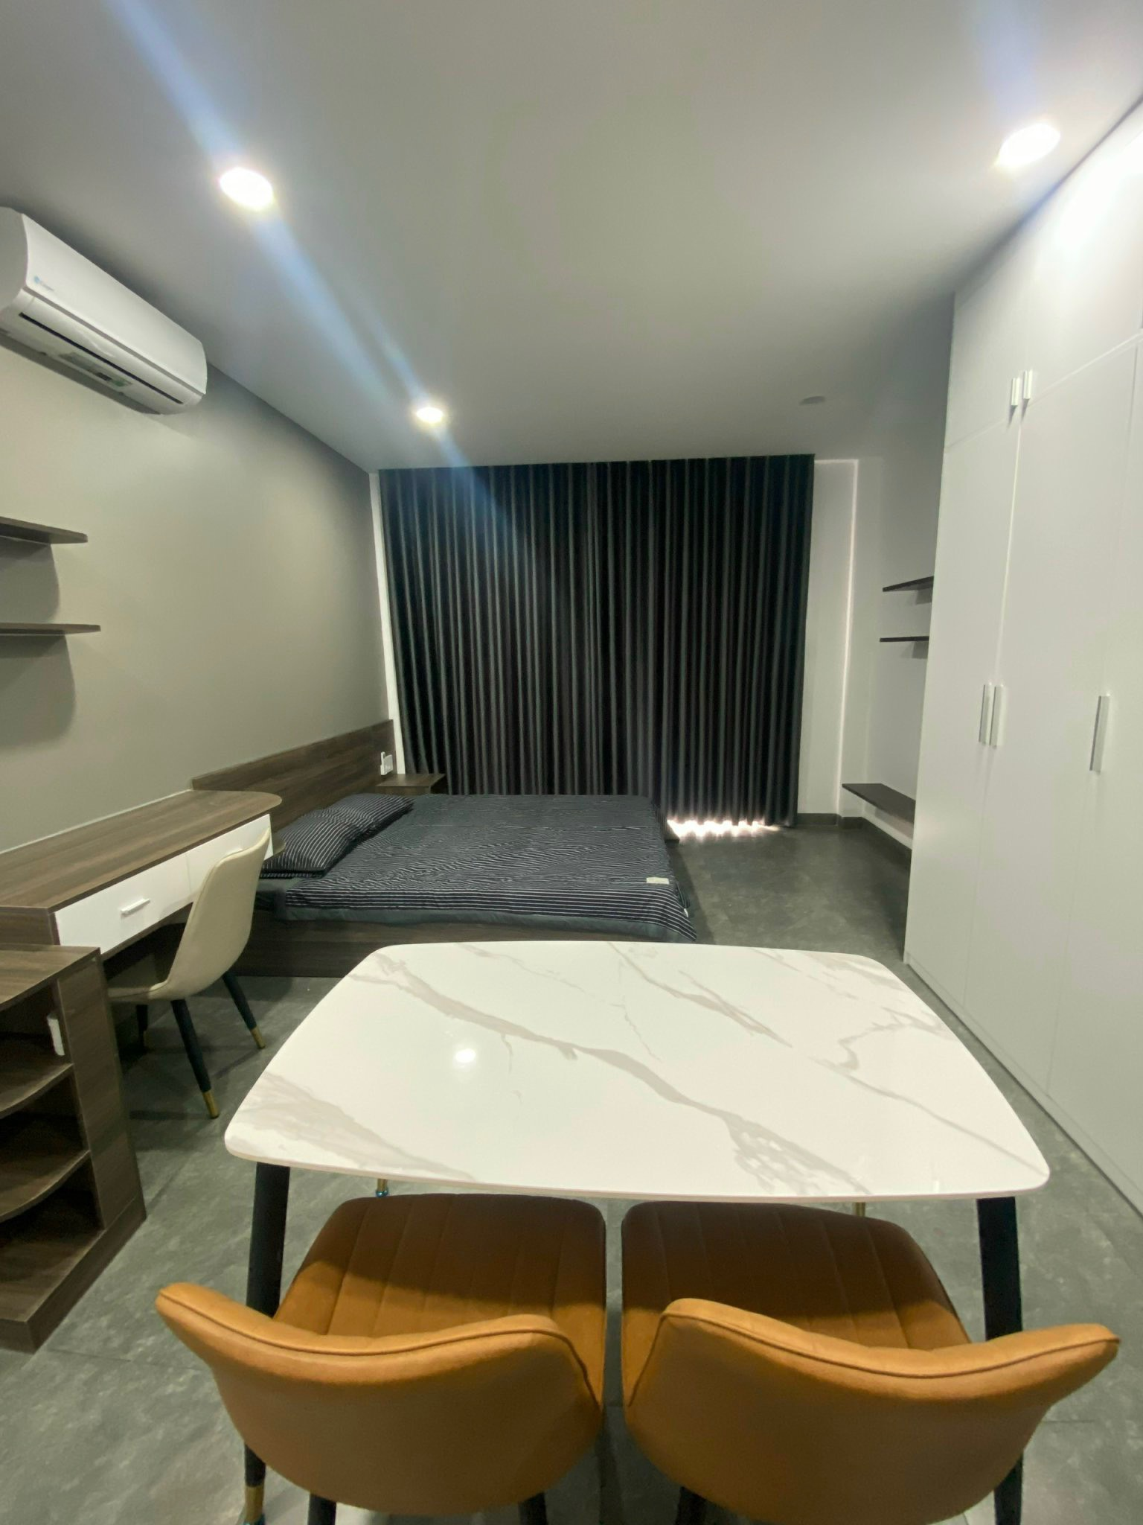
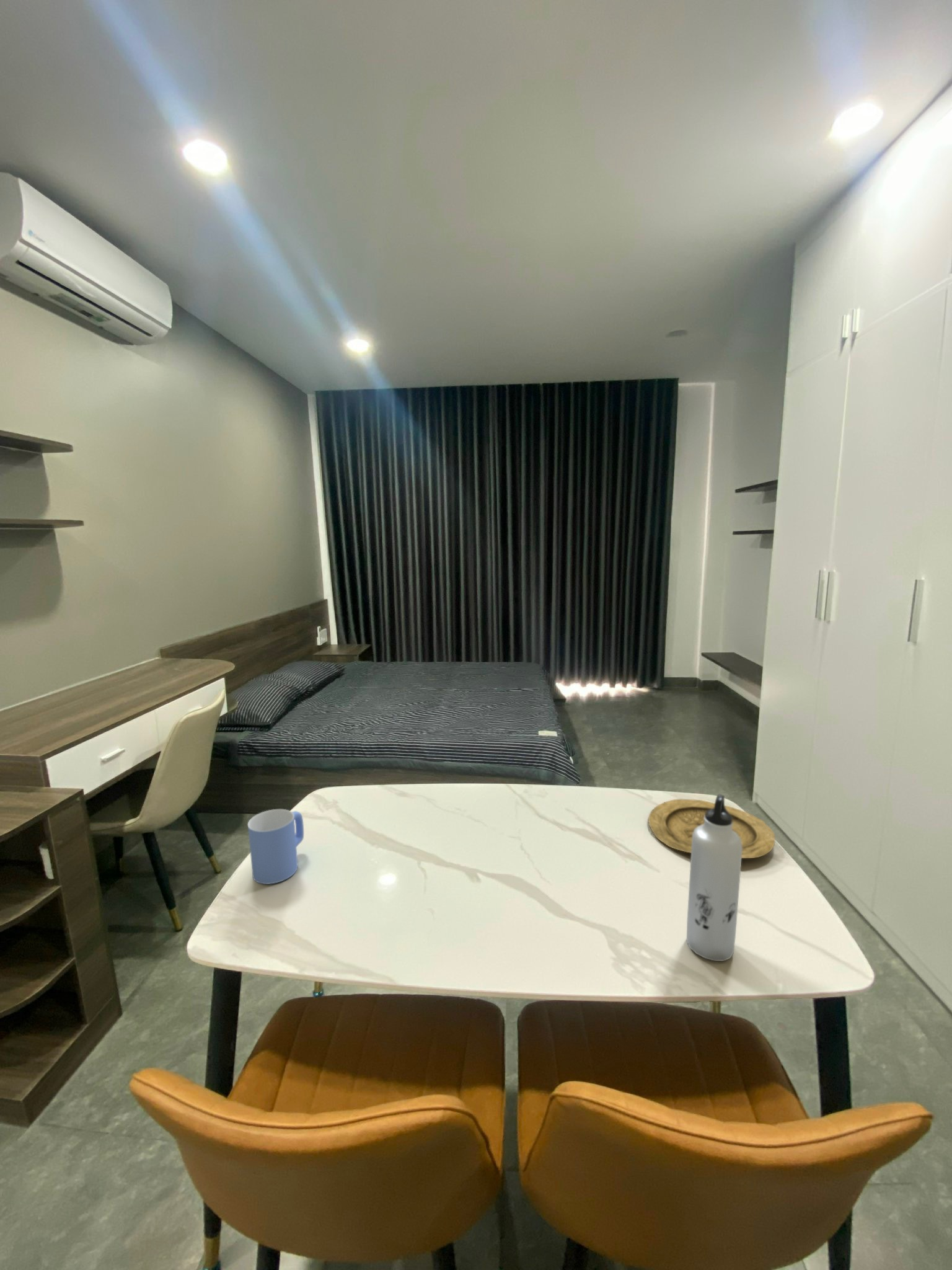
+ water bottle (714, 873)
+ mug (282, 840)
+ plate (703, 824)
